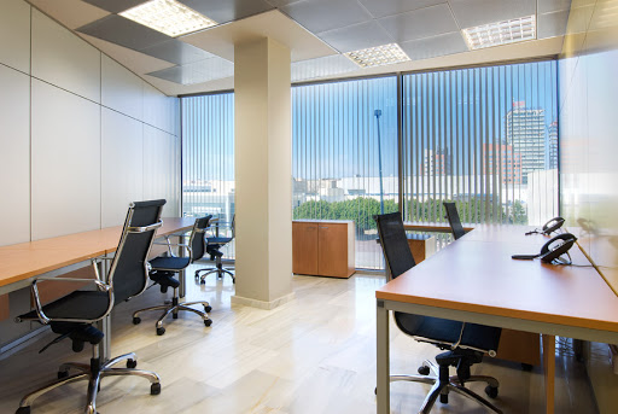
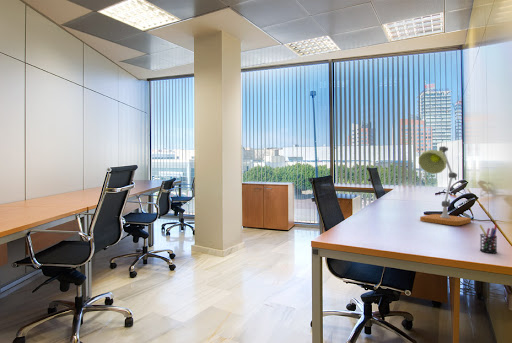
+ pen holder (490, 237)
+ desk lamp (448, 185)
